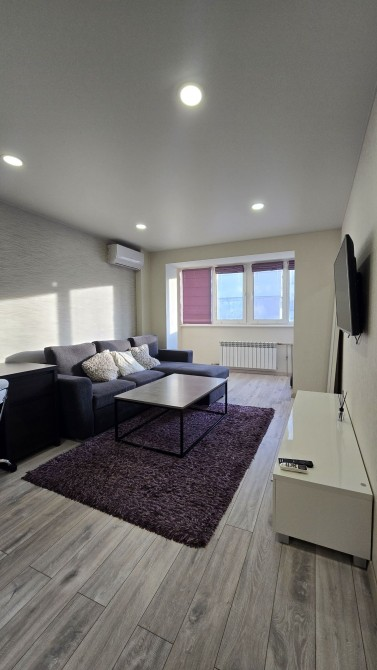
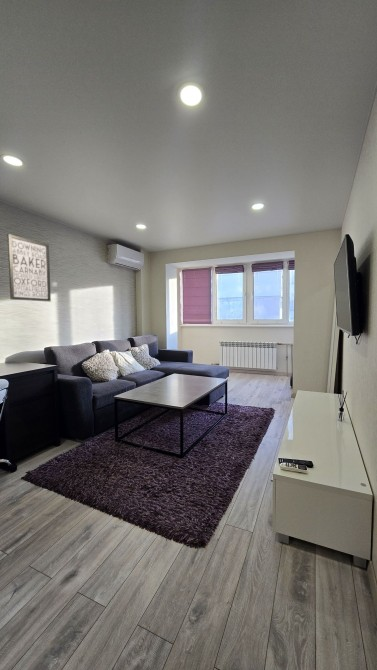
+ wall art (30, 270)
